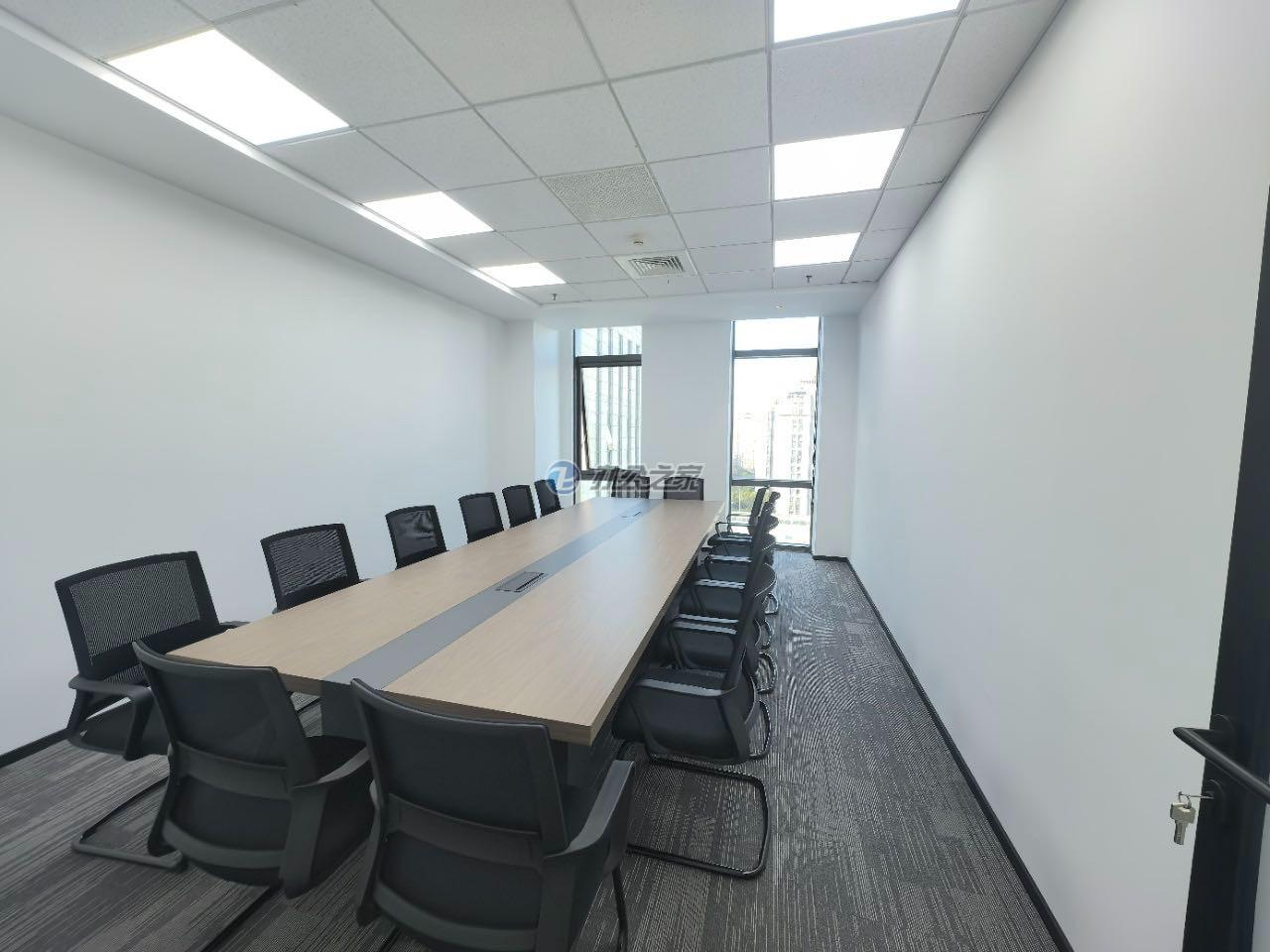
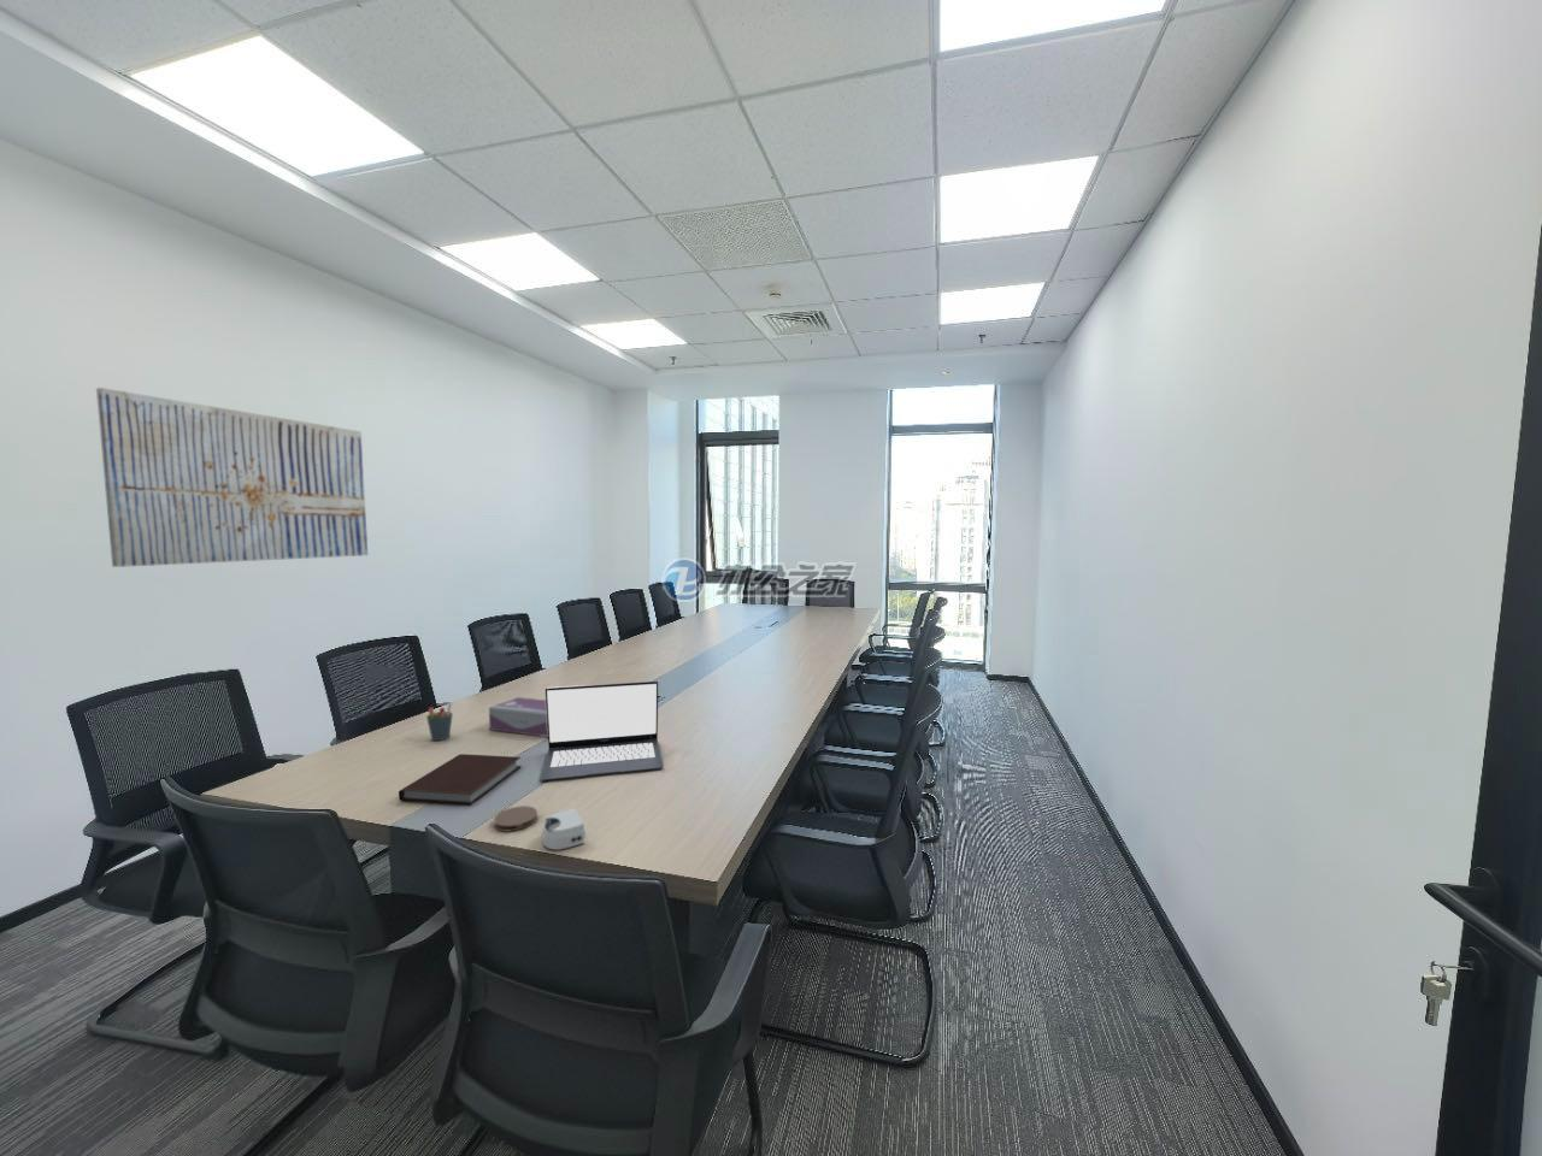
+ computer mouse (561, 829)
+ coaster (516, 817)
+ wall art (257, 488)
+ notebook (464, 777)
+ pen holder (438, 720)
+ laptop (602, 725)
+ tissue box (534, 715)
